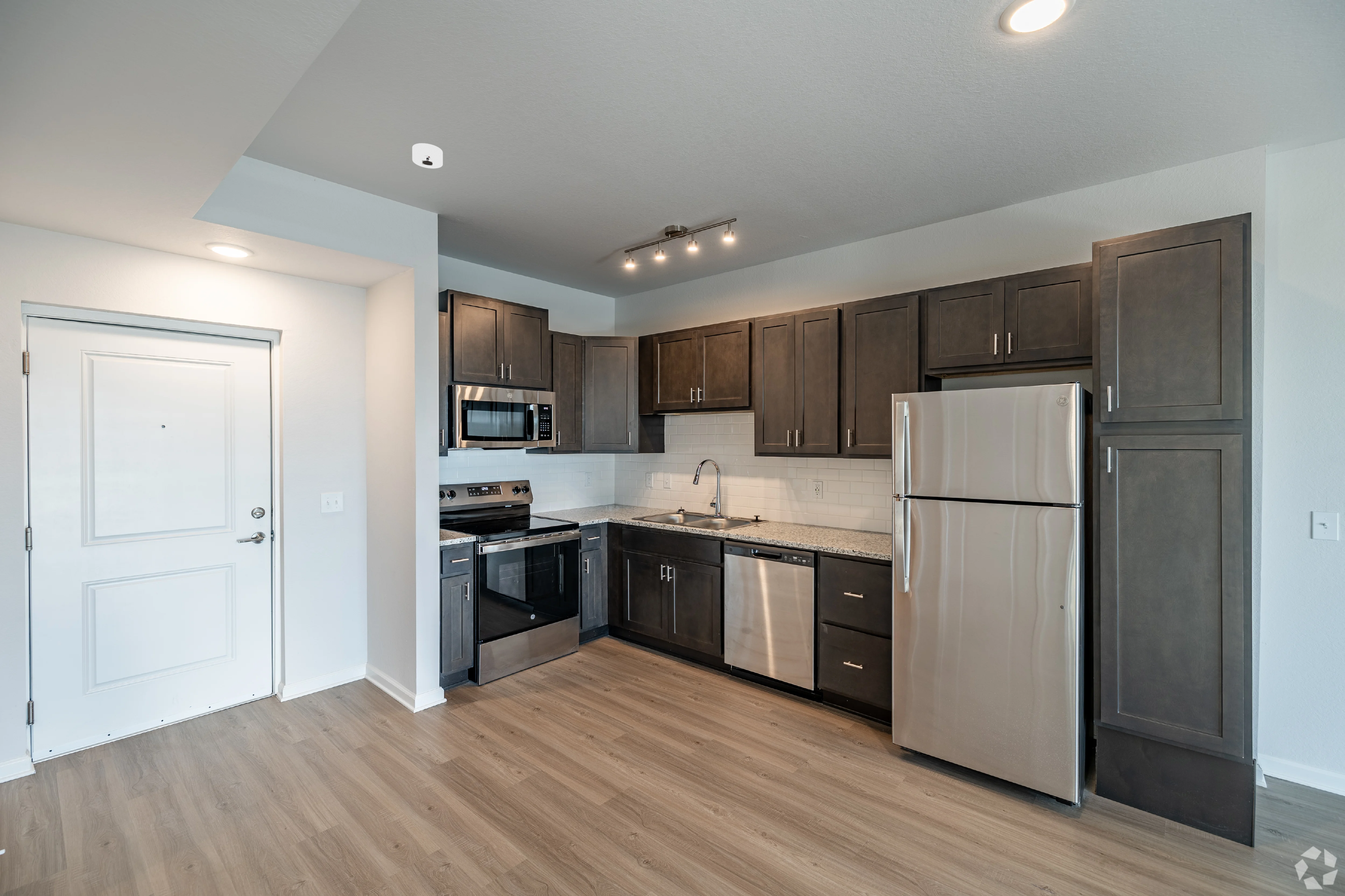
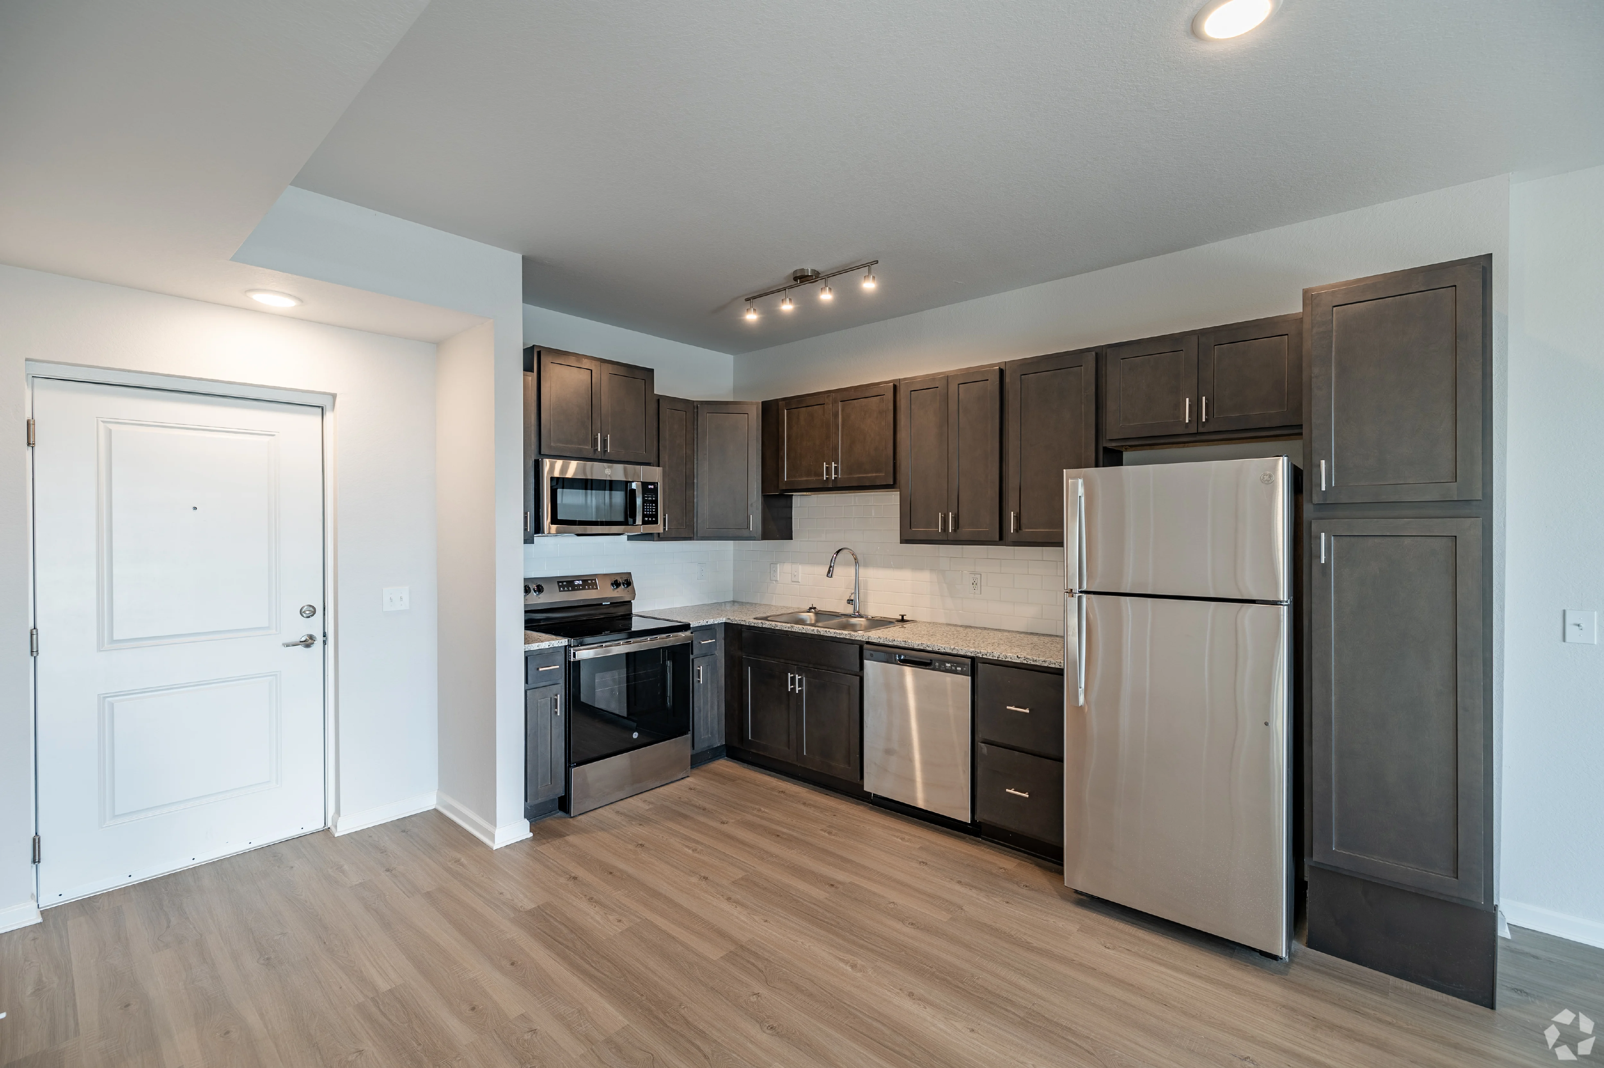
- smoke detector (428, 157)
